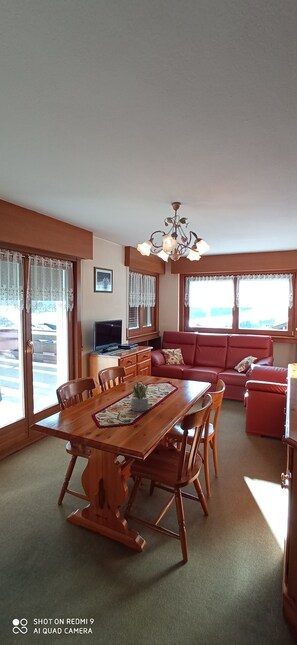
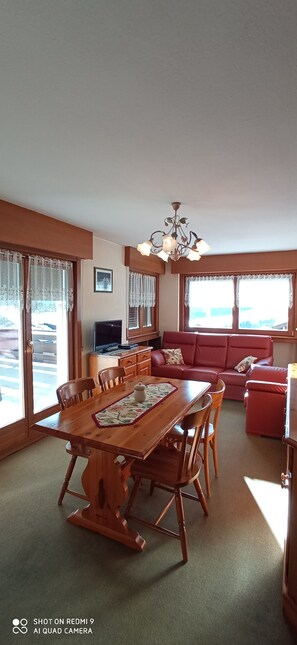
- succulent plant (139, 395)
